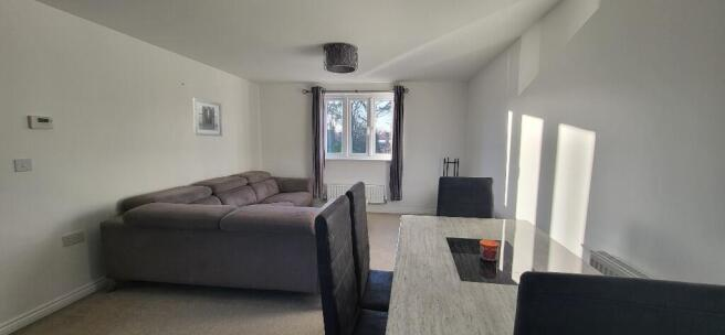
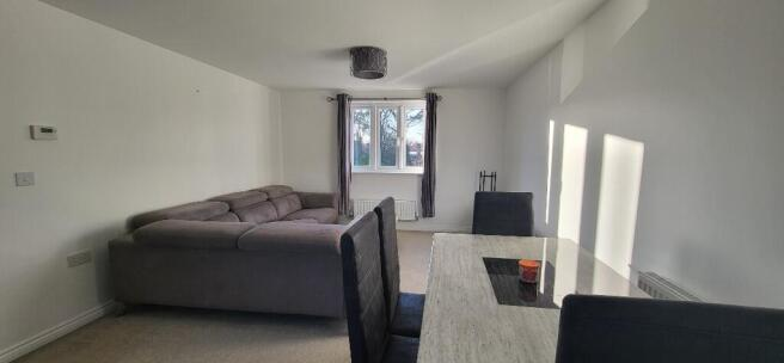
- wall art (208, 118)
